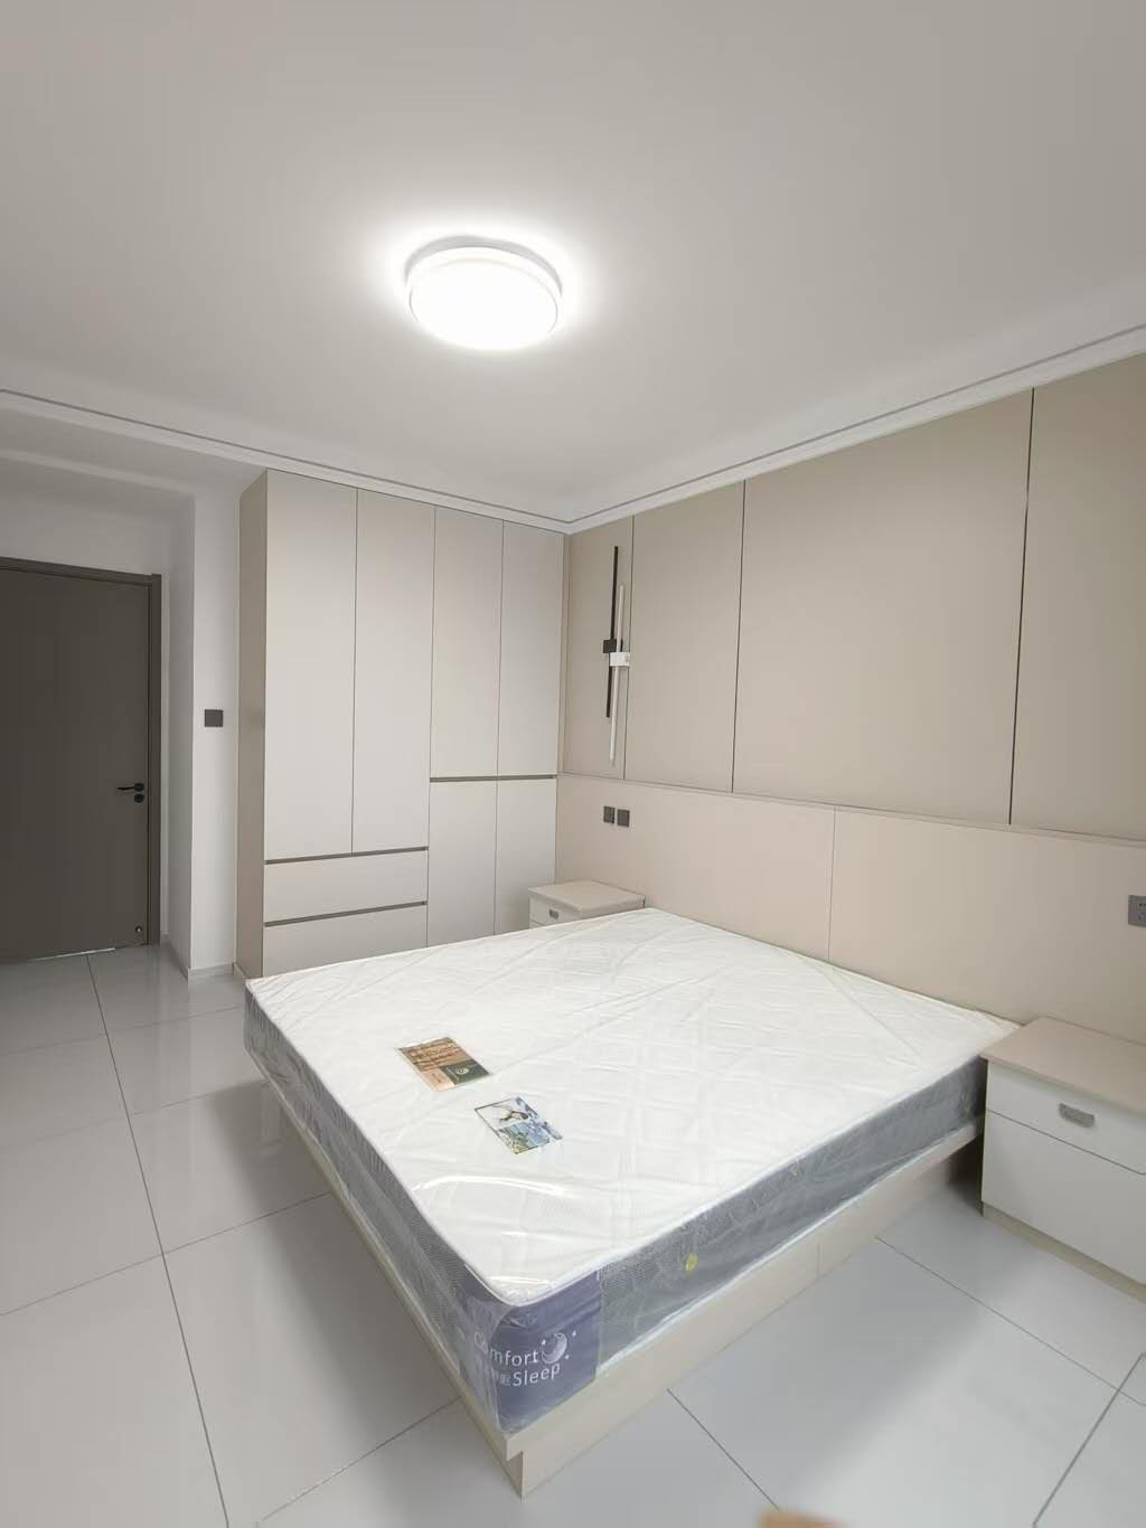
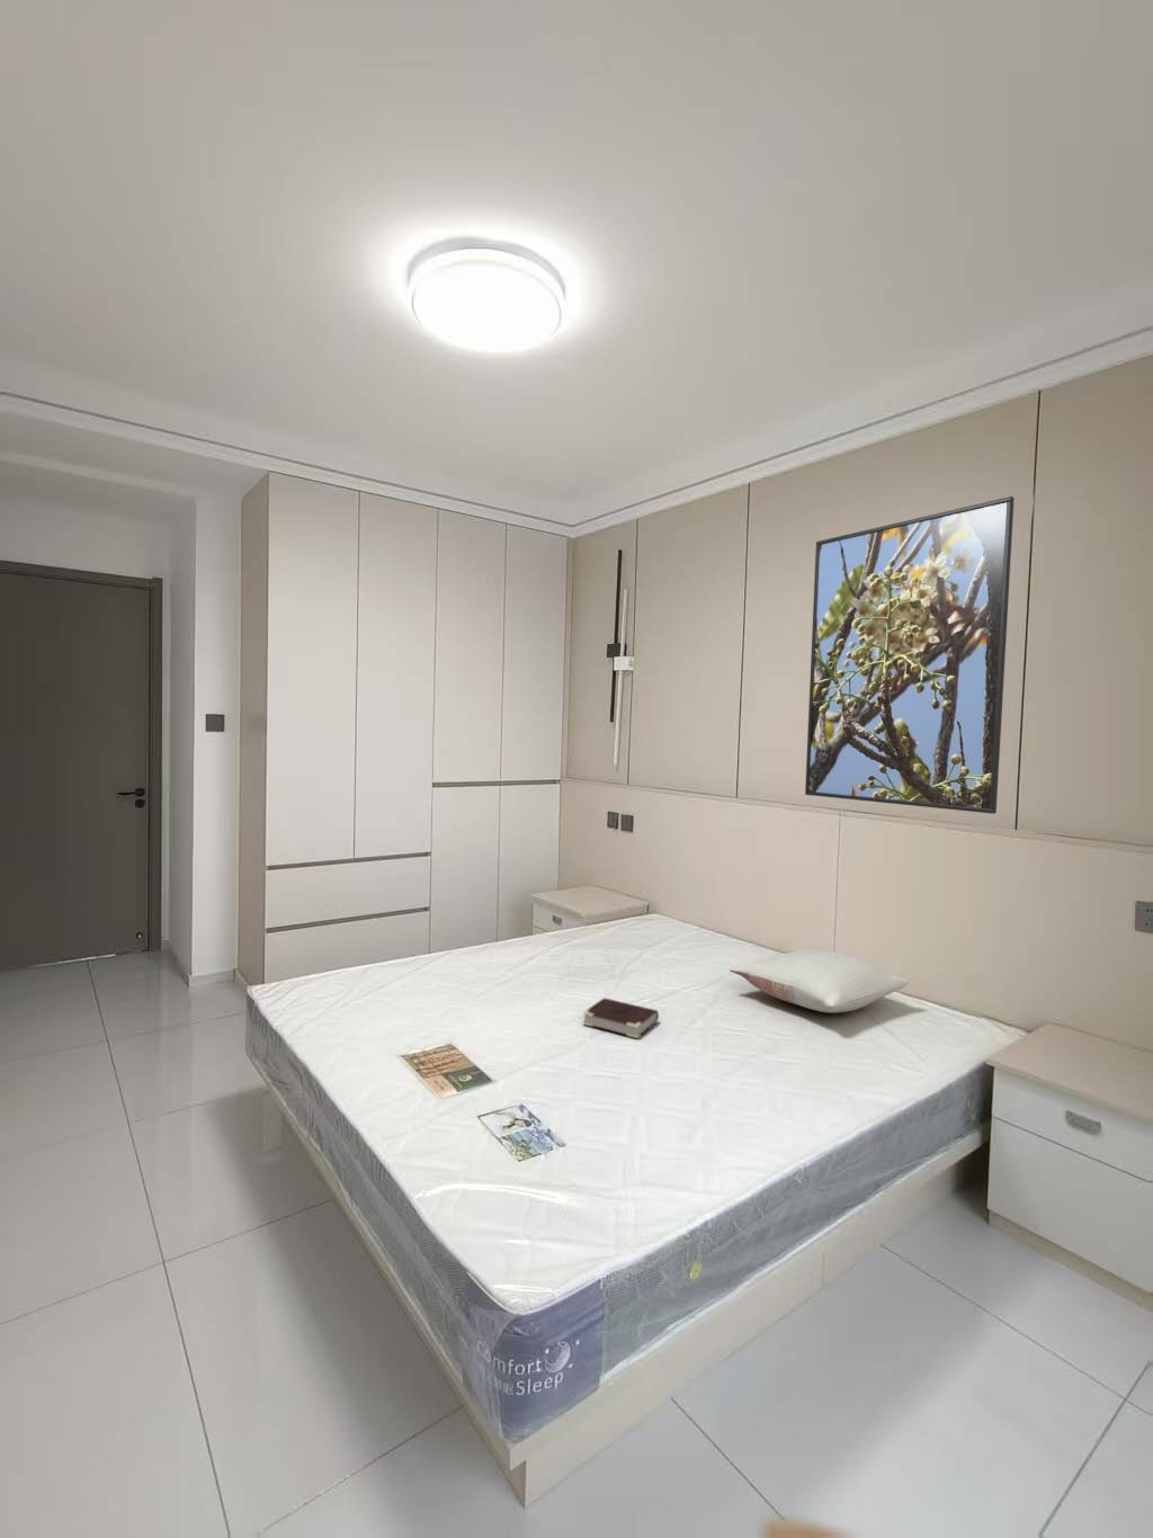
+ pillow (816, 976)
+ book (620, 1016)
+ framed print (896, 664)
